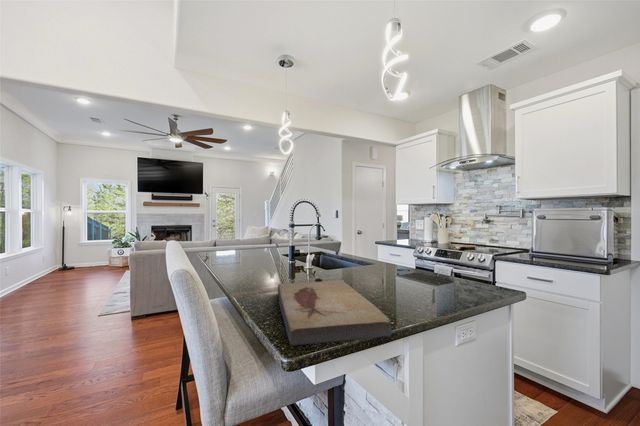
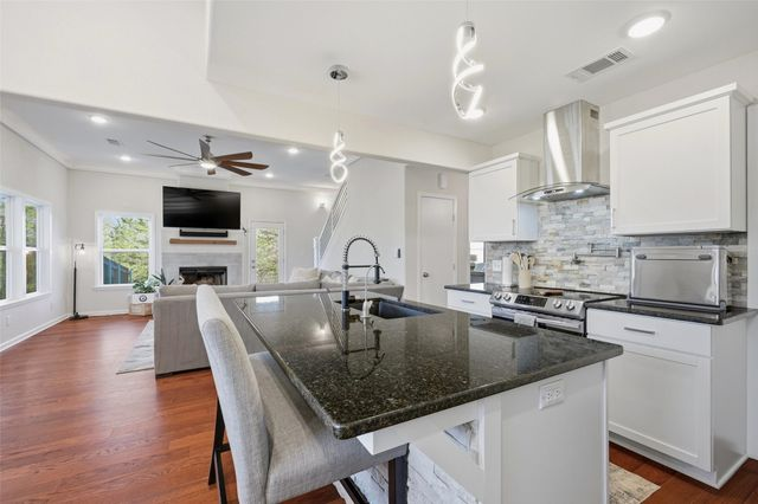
- fish fossil (323, 304)
